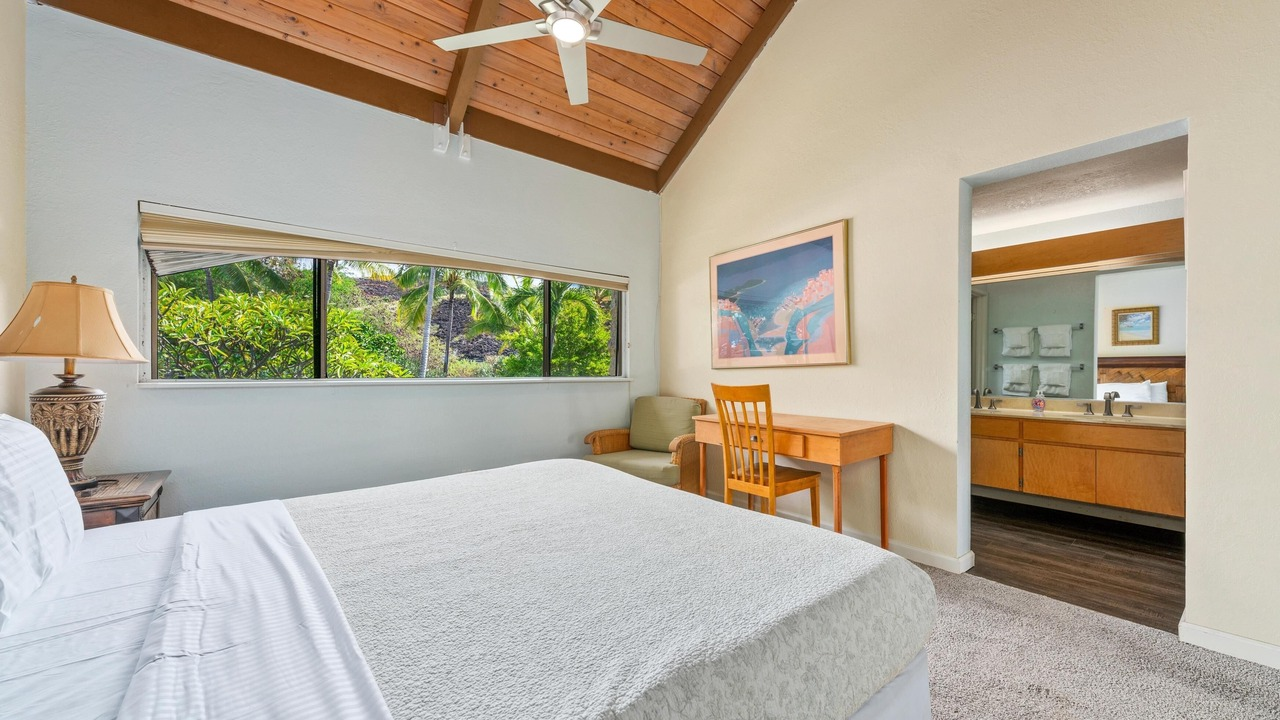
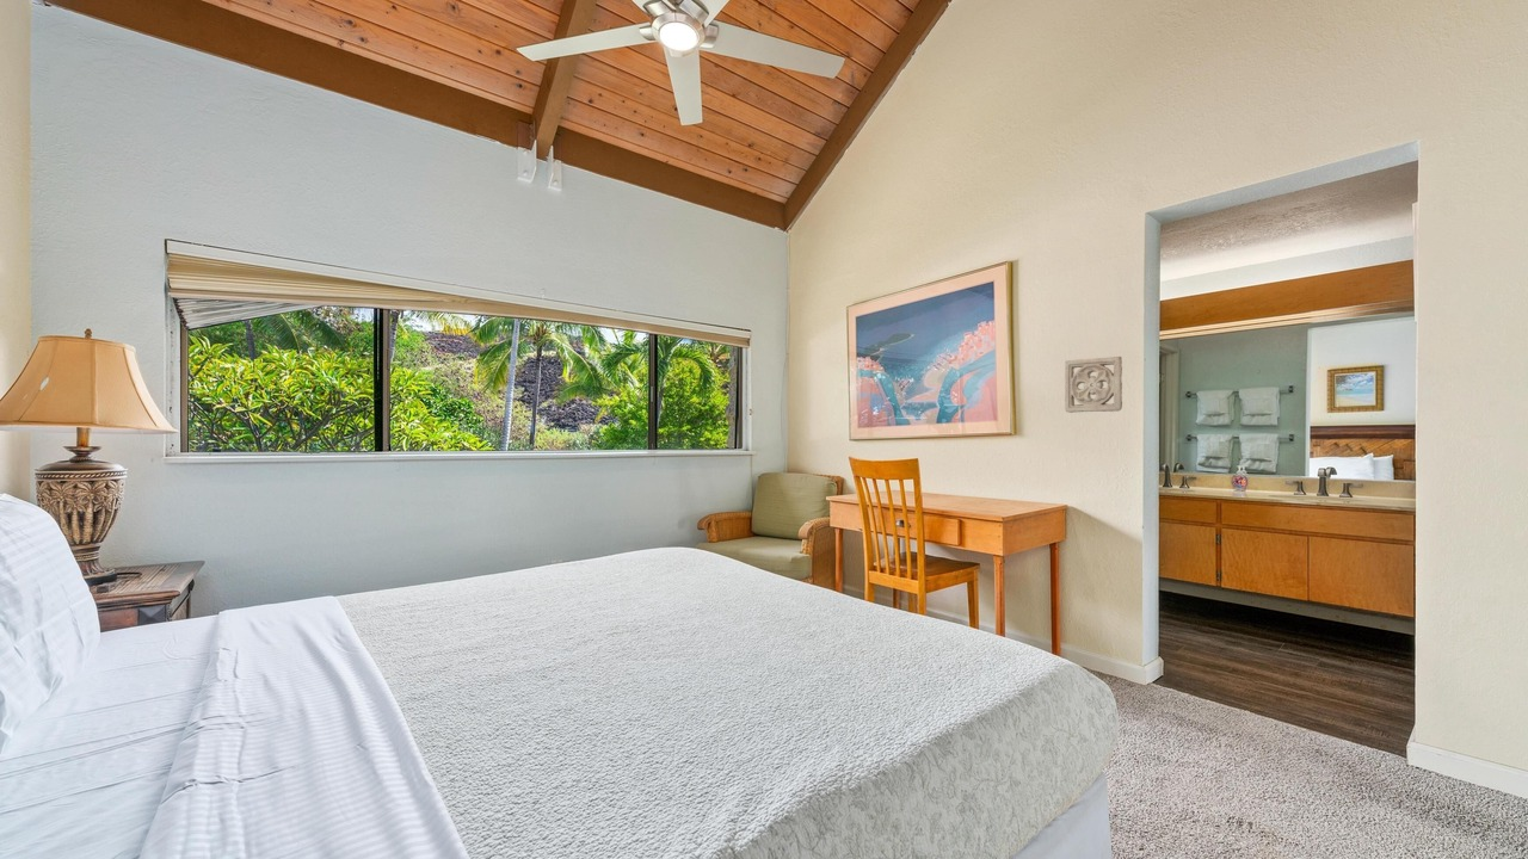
+ wall ornament (1092, 385)
